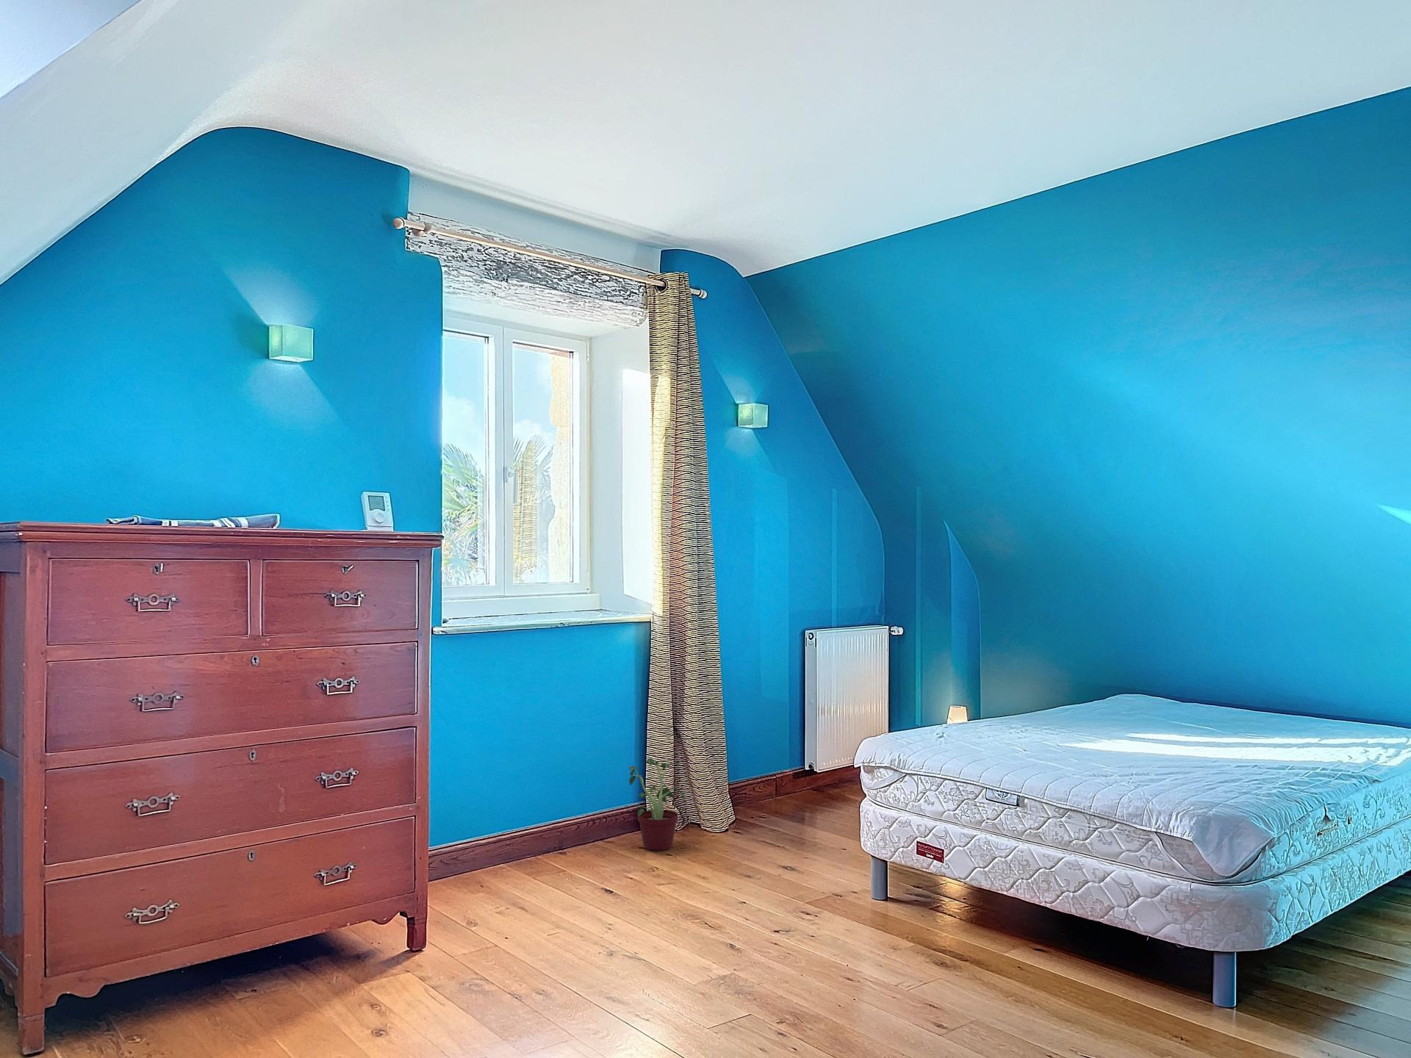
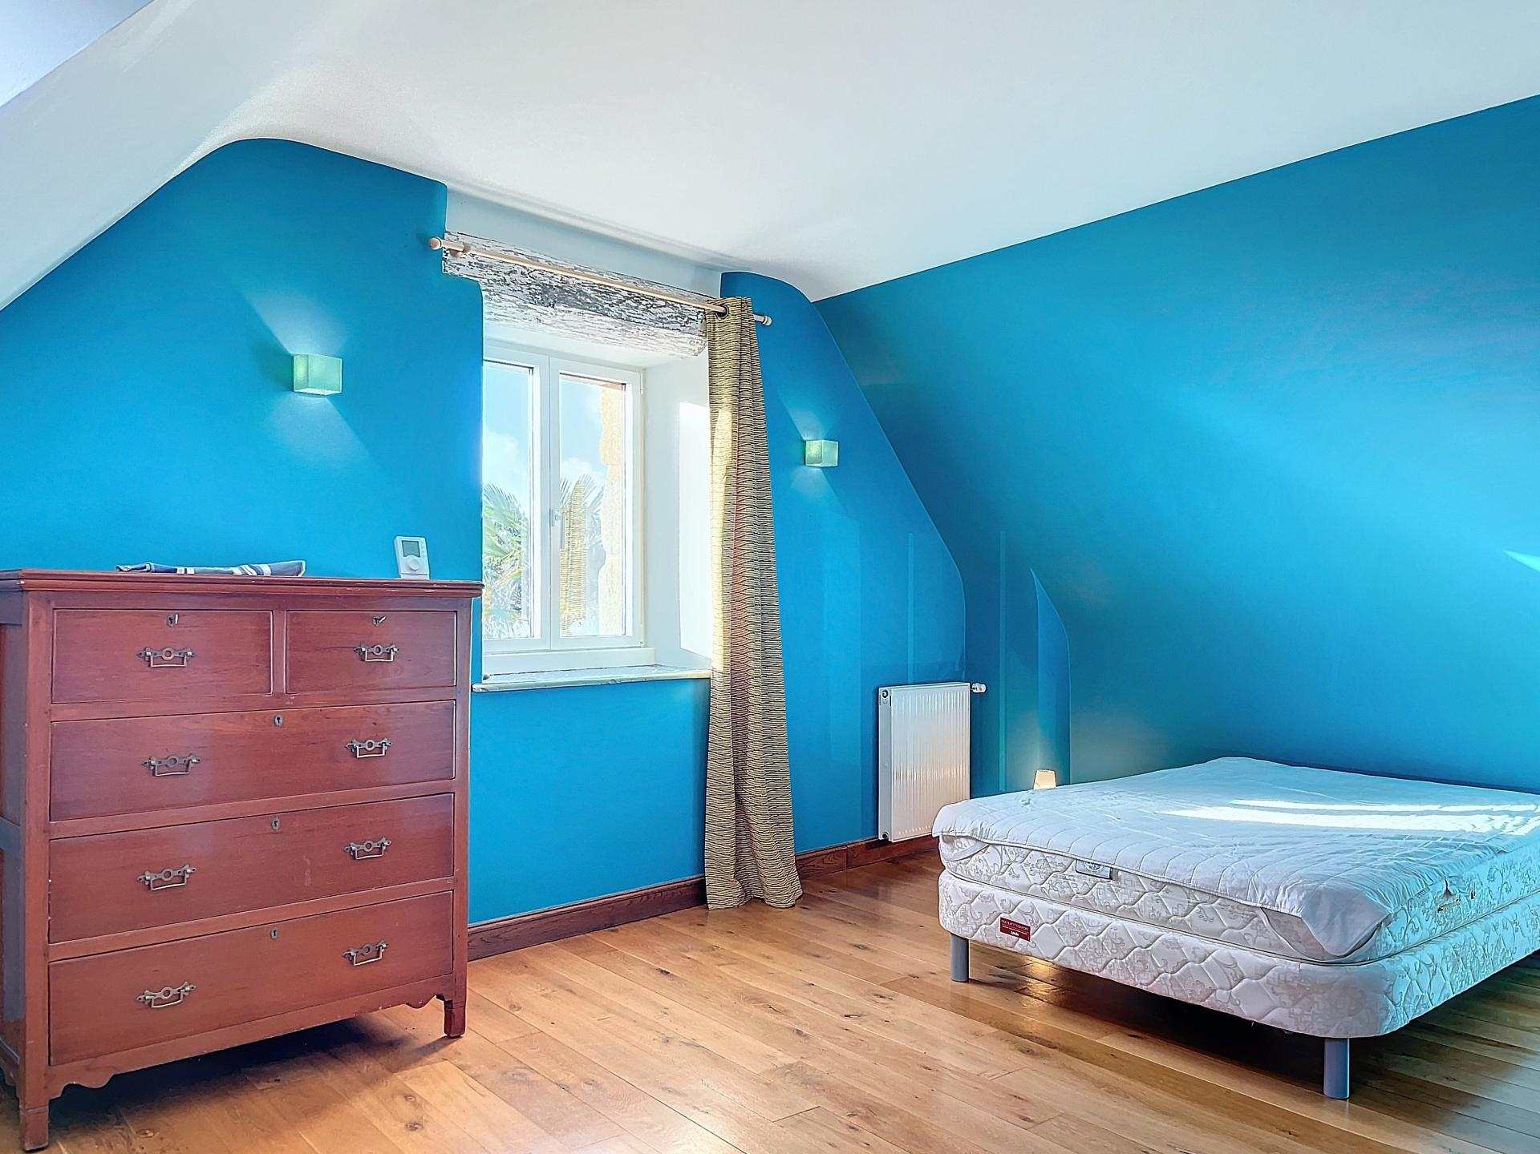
- potted plant (649, 800)
